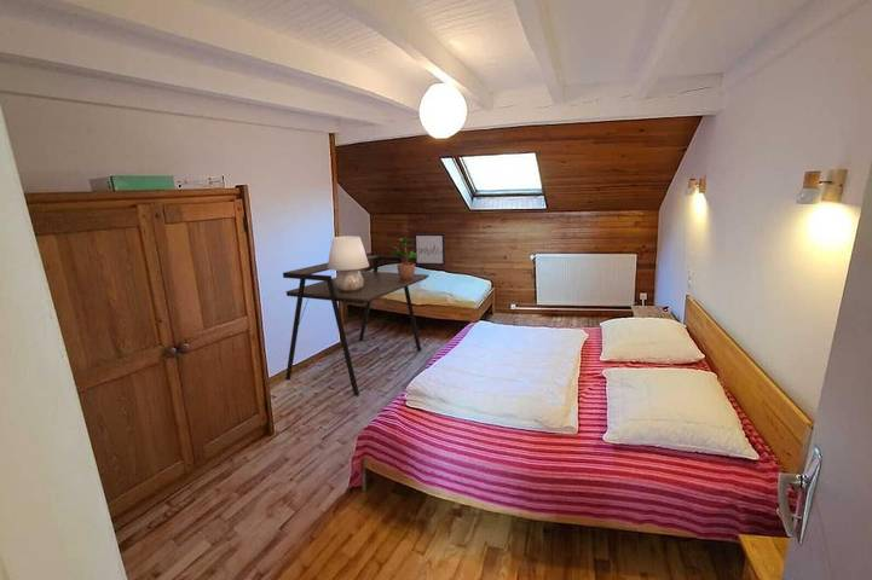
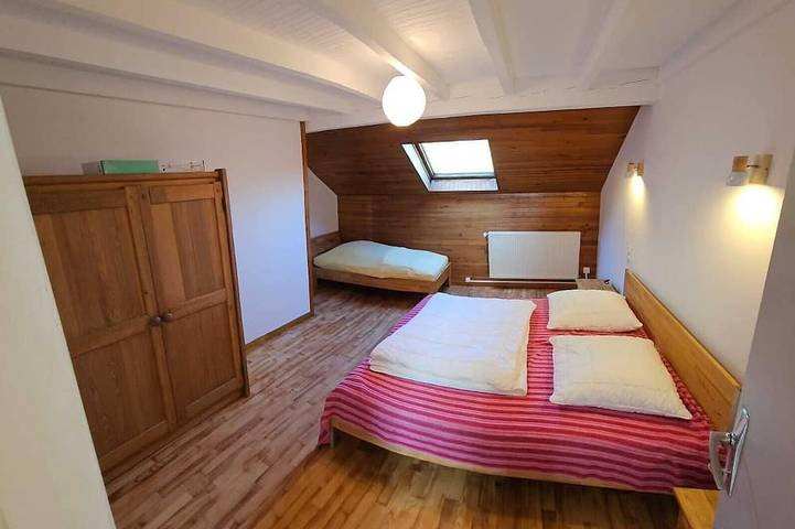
- wall art (429, 249)
- table lamp (347, 263)
- desk (364, 315)
- potted plant (405, 256)
